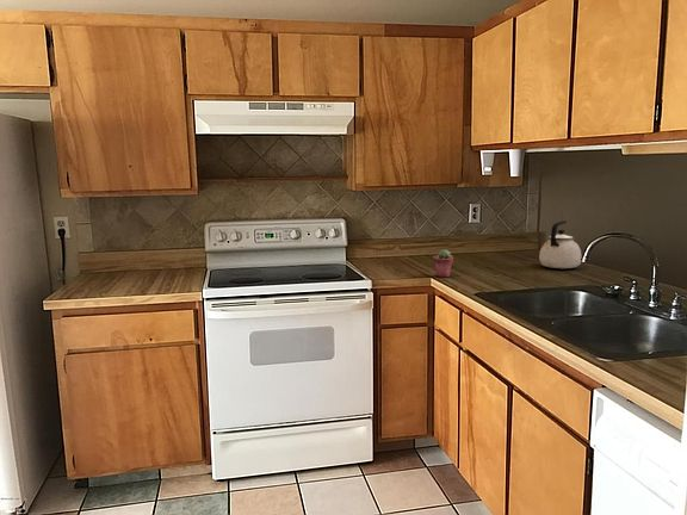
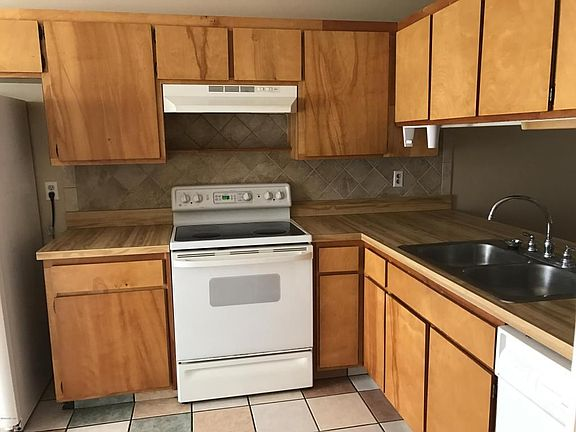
- kettle (561, 243)
- potted succulent (442, 262)
